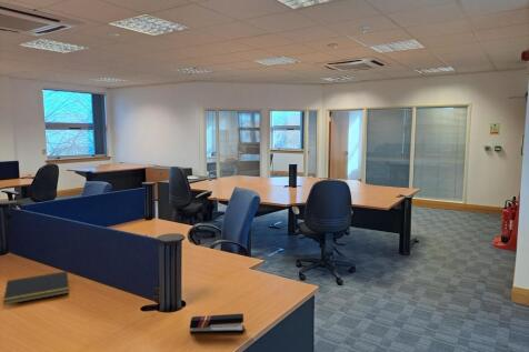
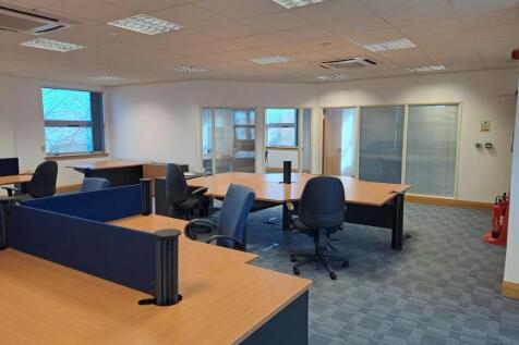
- stapler (217, 322)
- notepad (38, 286)
